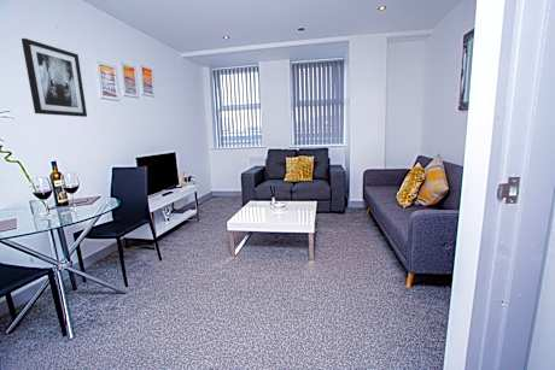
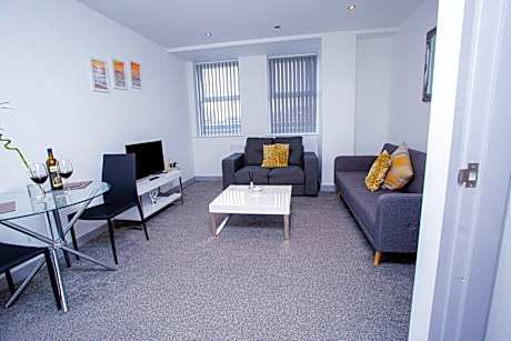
- wall art (58, 82)
